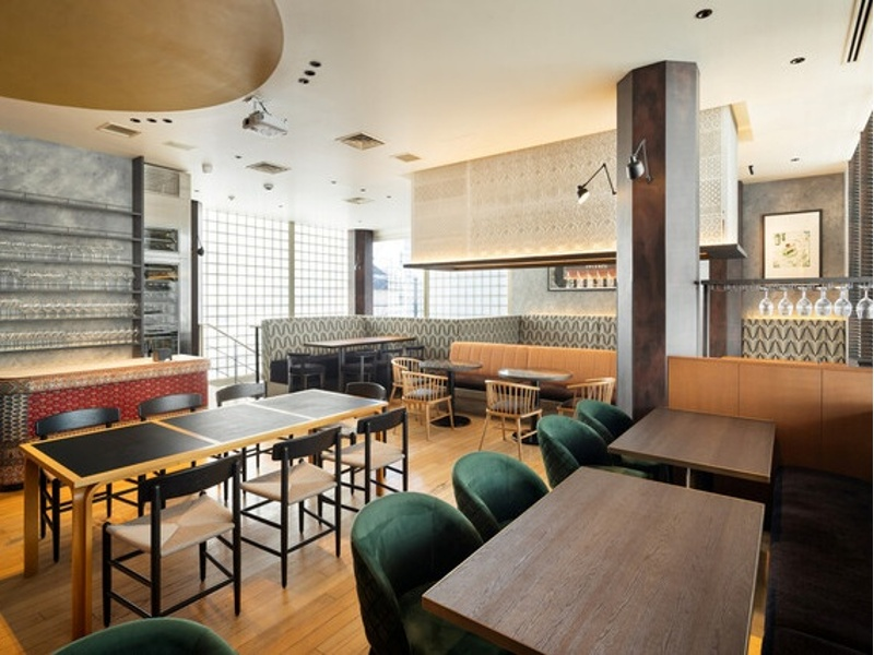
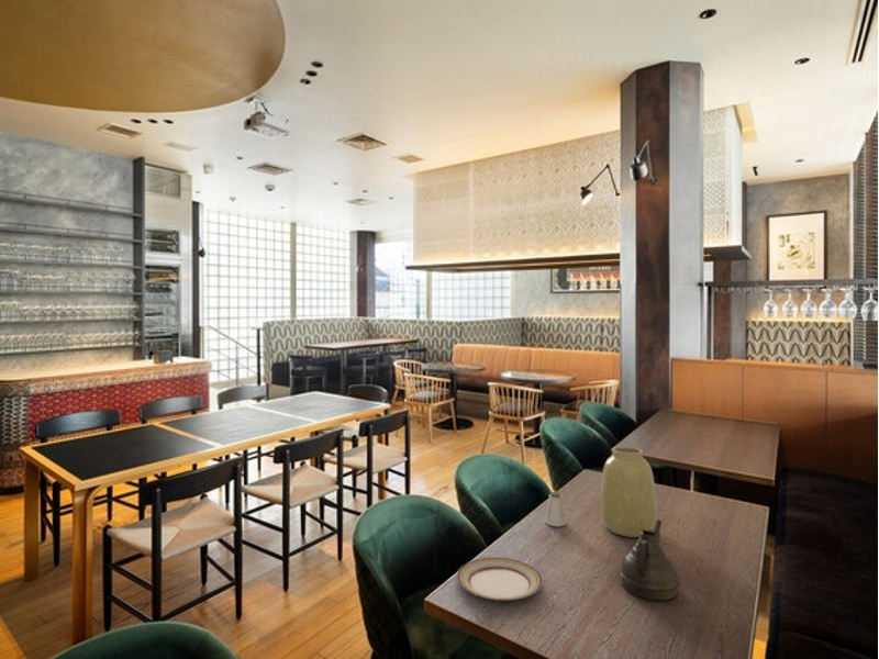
+ saltshaker (555, 507)
+ plate (499, 580)
+ teapot (652, 556)
+ vase (627, 489)
